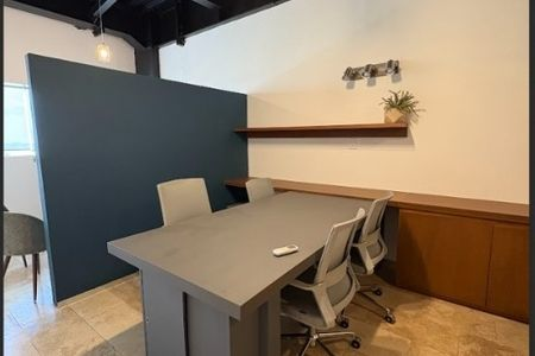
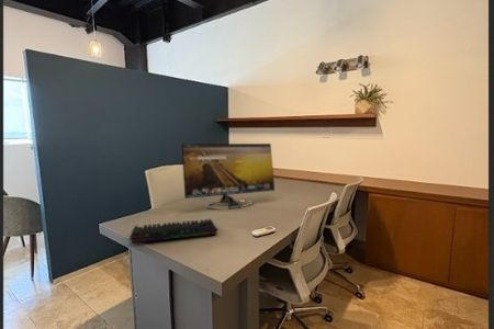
+ computer monitor (231, 174)
+ keyboard (175, 229)
